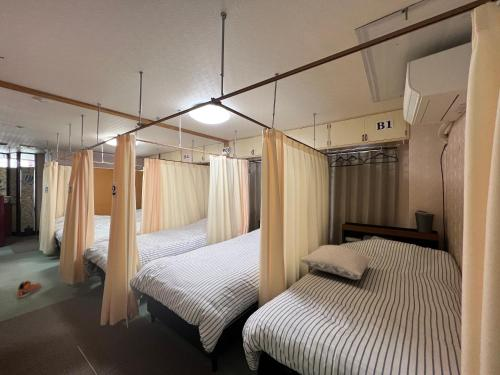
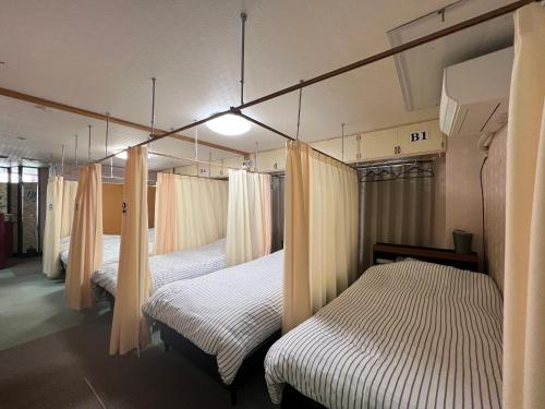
- pillow (336, 259)
- sneaker (30, 285)
